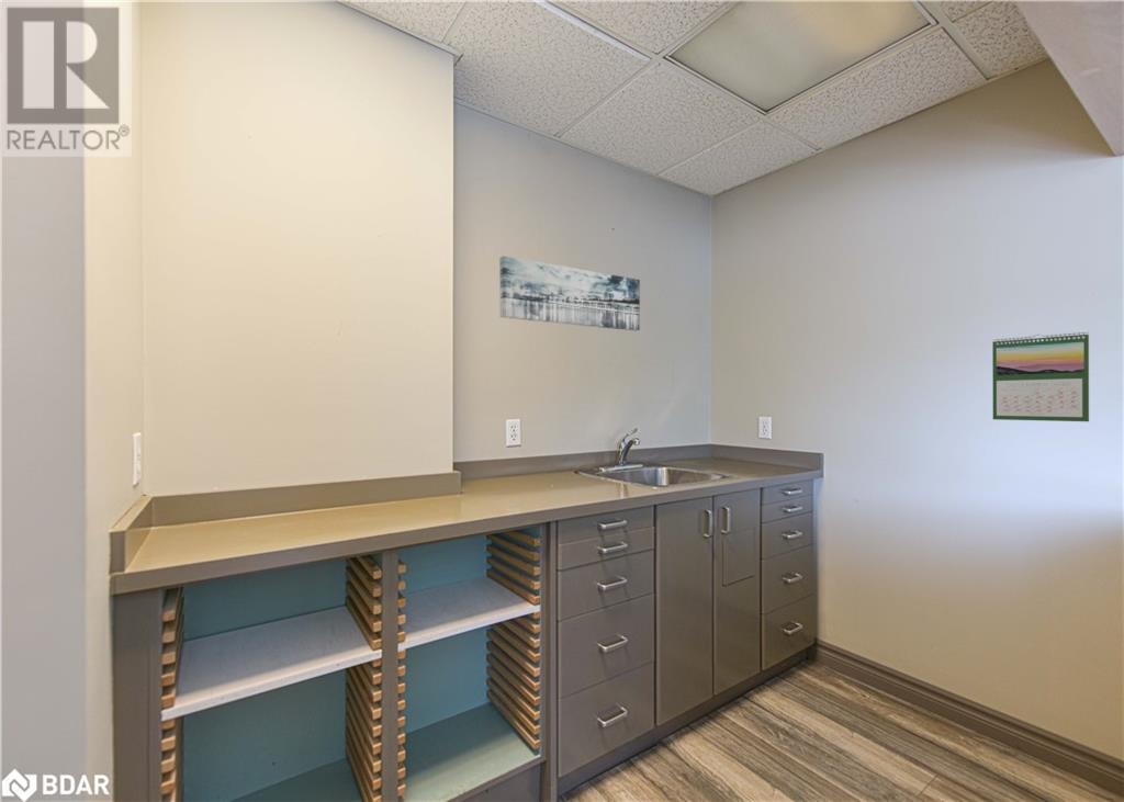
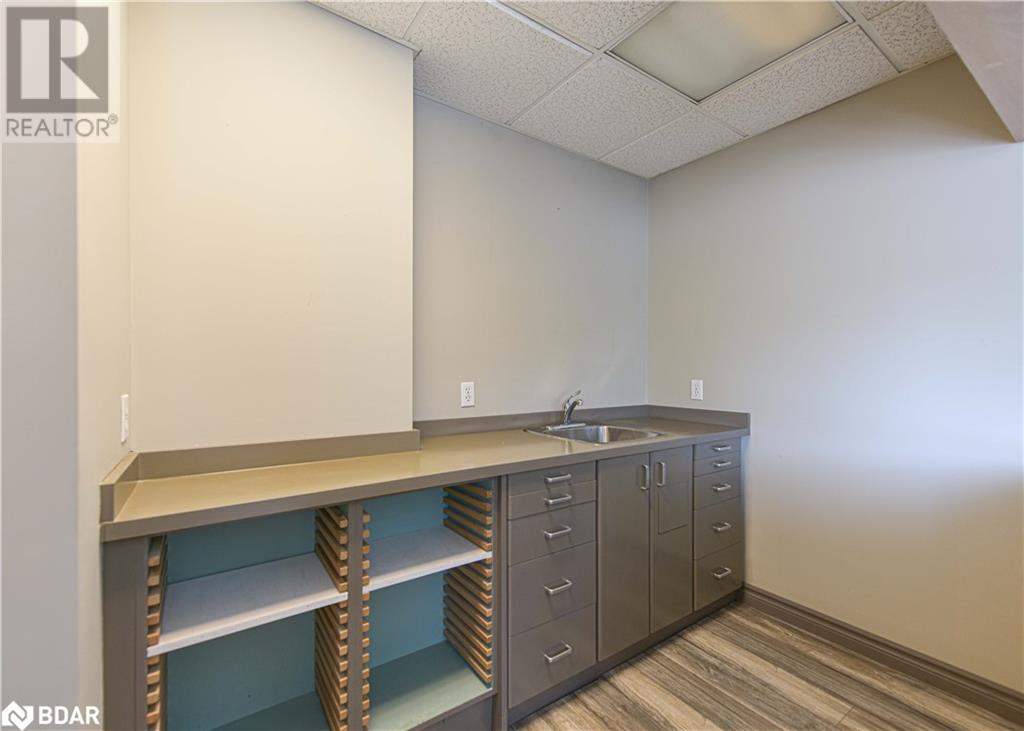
- calendar (1037, 376)
- wall art (575, 296)
